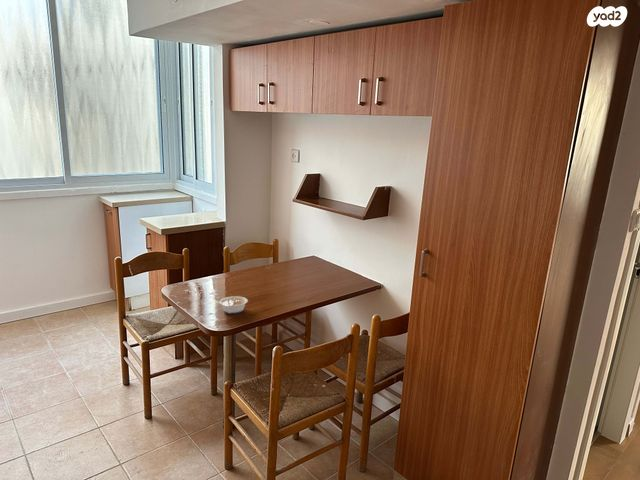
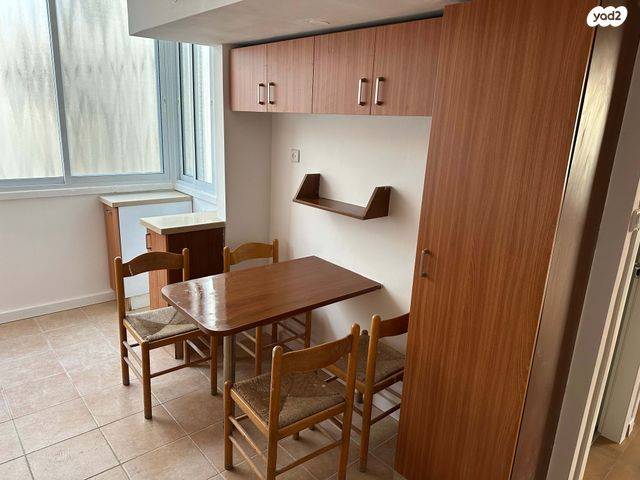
- legume (232, 304)
